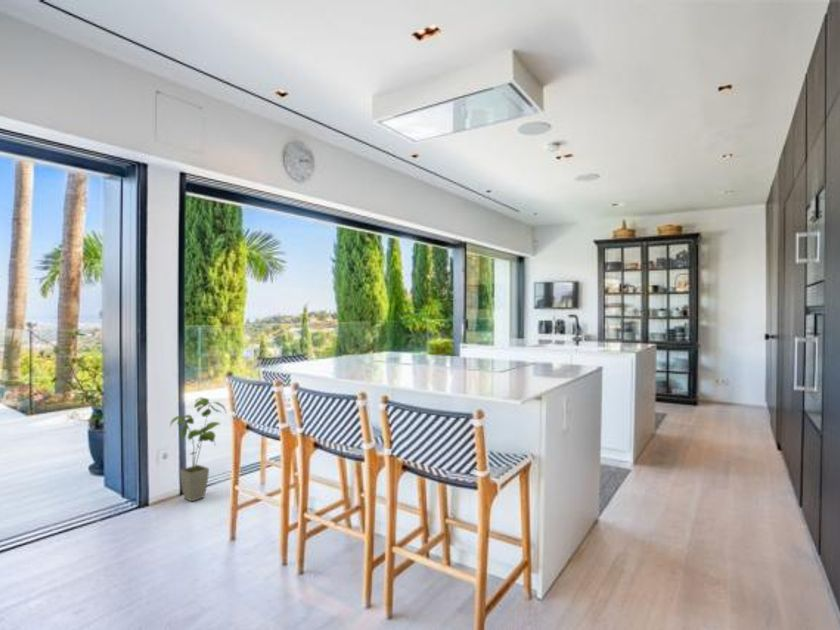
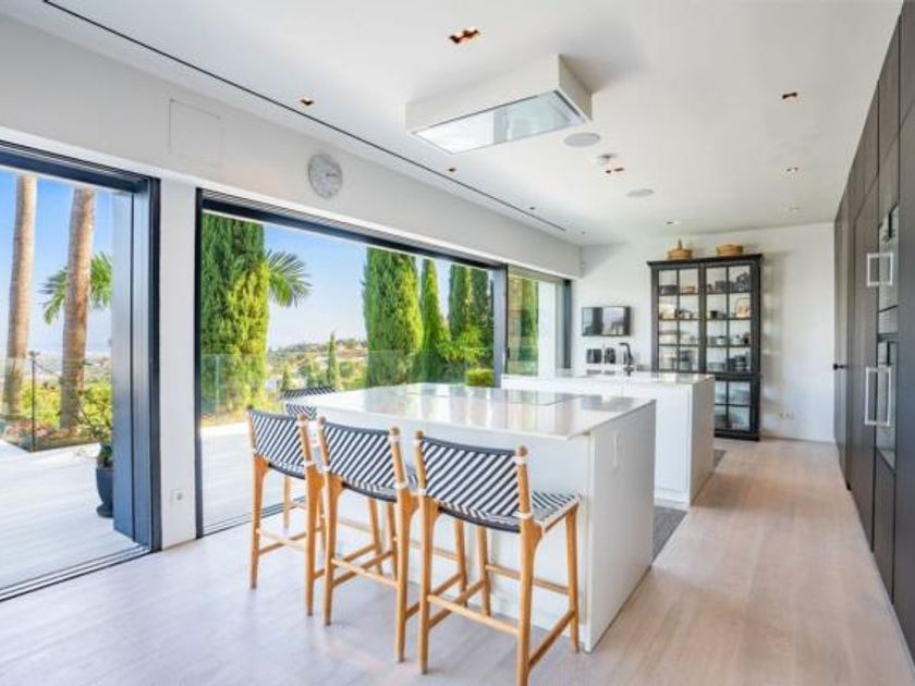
- house plant (200, 447)
